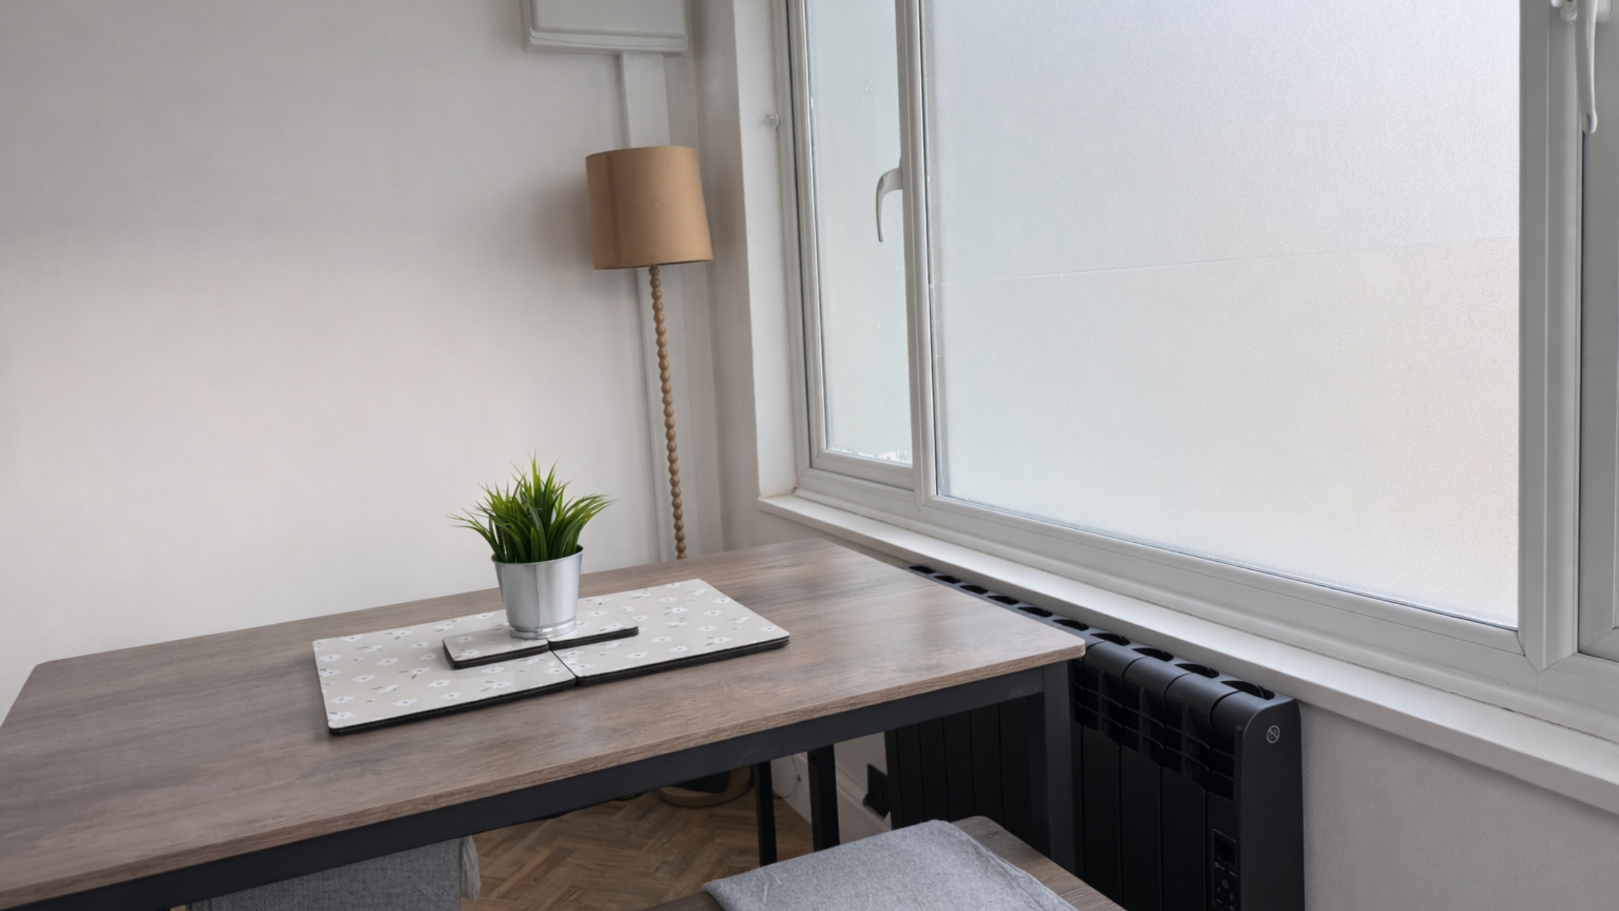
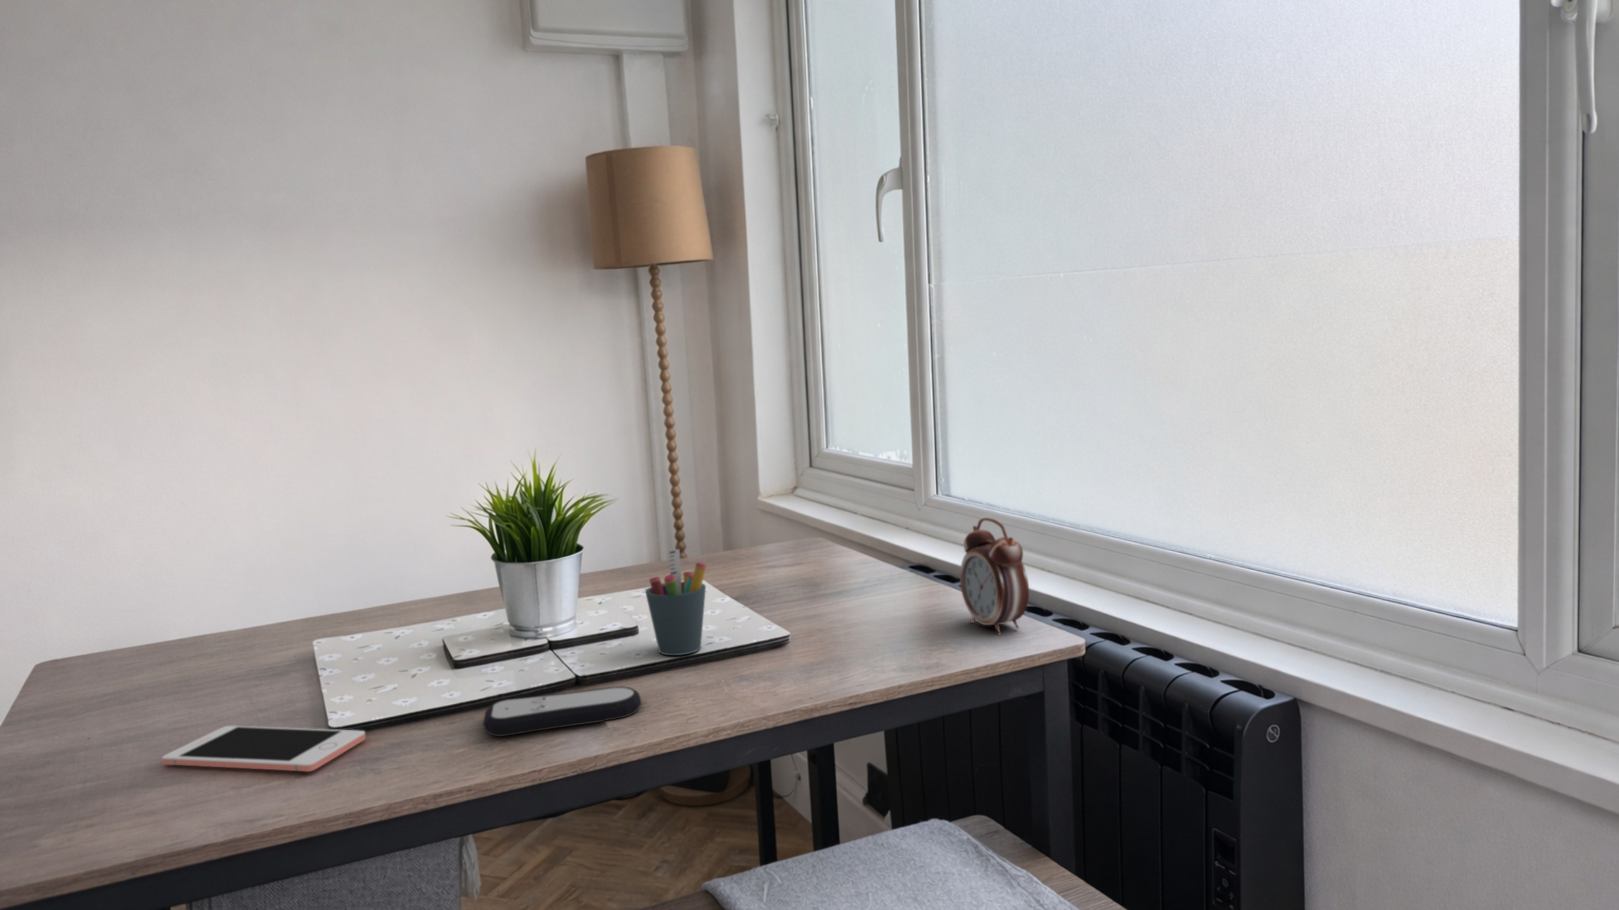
+ alarm clock (994, 573)
+ remote control (563, 709)
+ cell phone (266, 748)
+ pen holder (677, 602)
